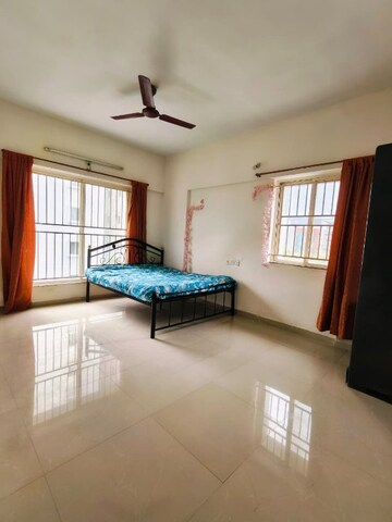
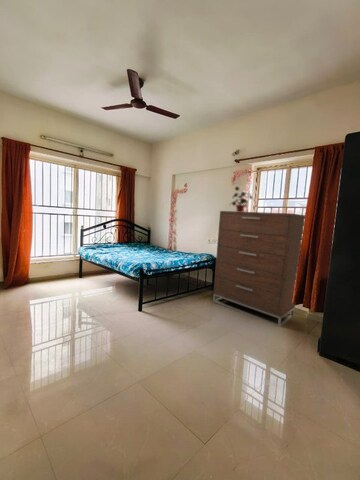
+ potted plant (240, 199)
+ dresser (255, 262)
